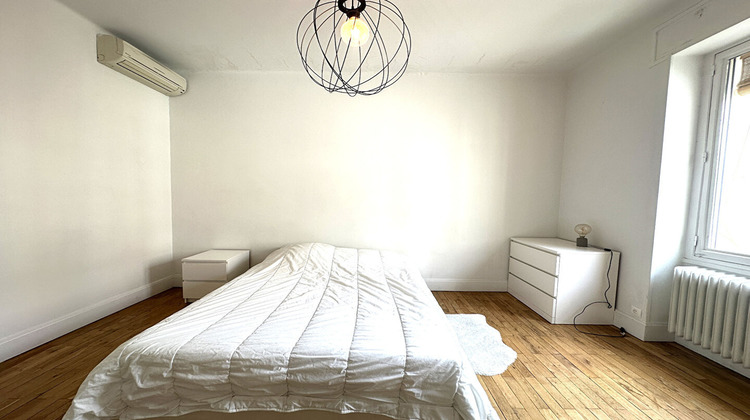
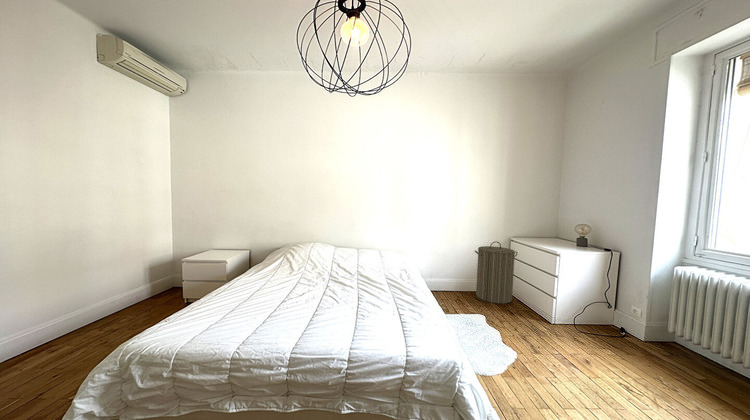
+ laundry hamper (495, 269)
